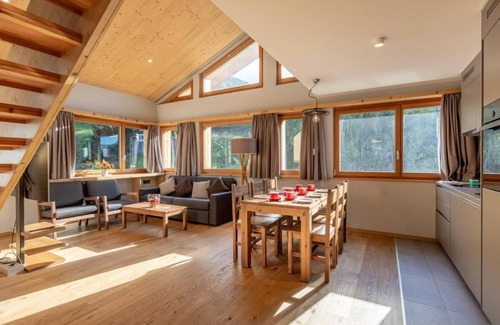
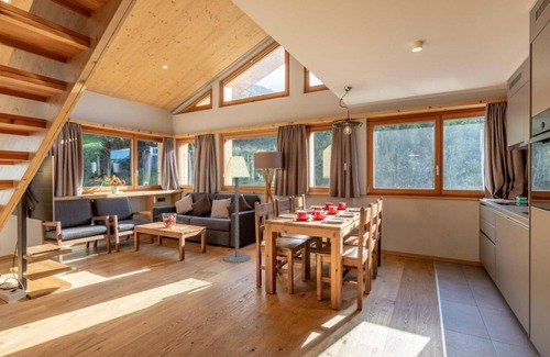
+ floor lamp (237, 208)
